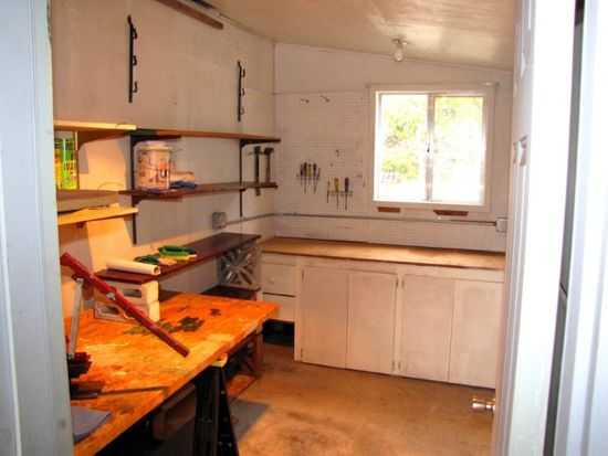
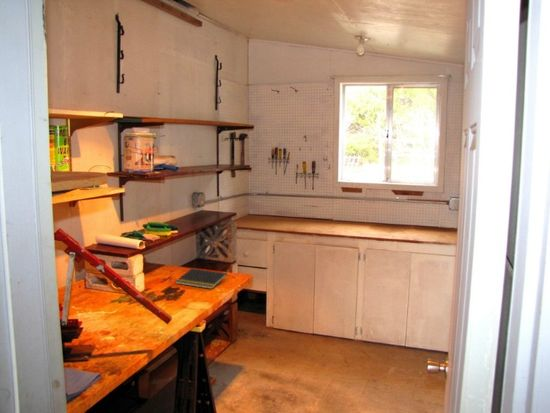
+ notepad (201, 278)
